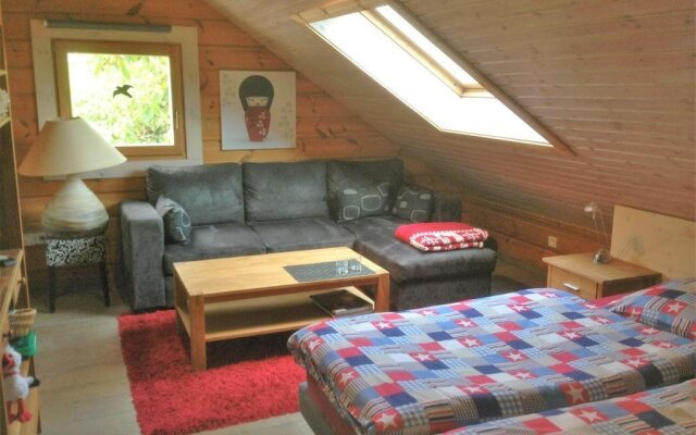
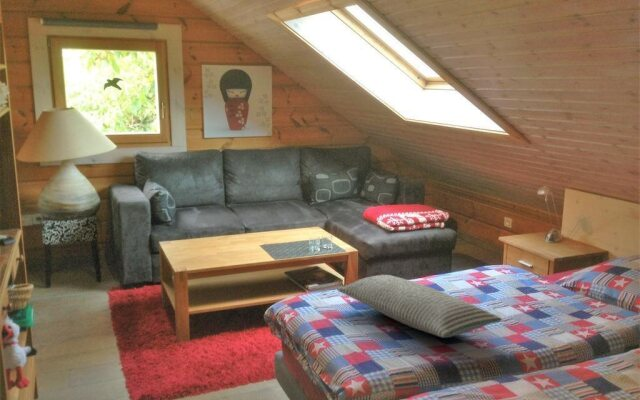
+ pillow (412, 303)
